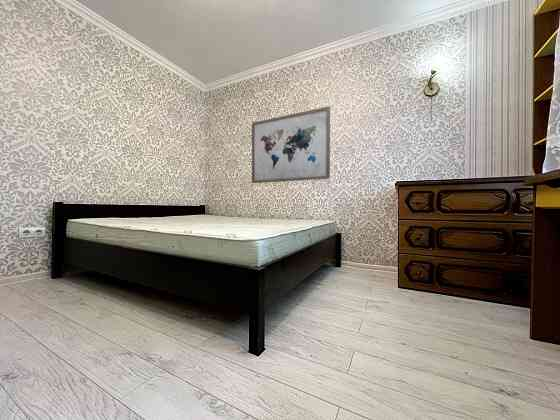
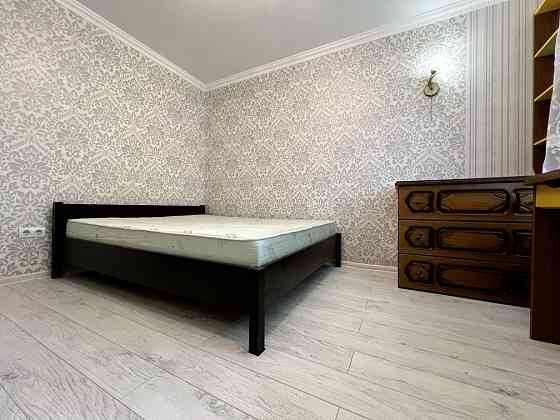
- wall art (287, 148)
